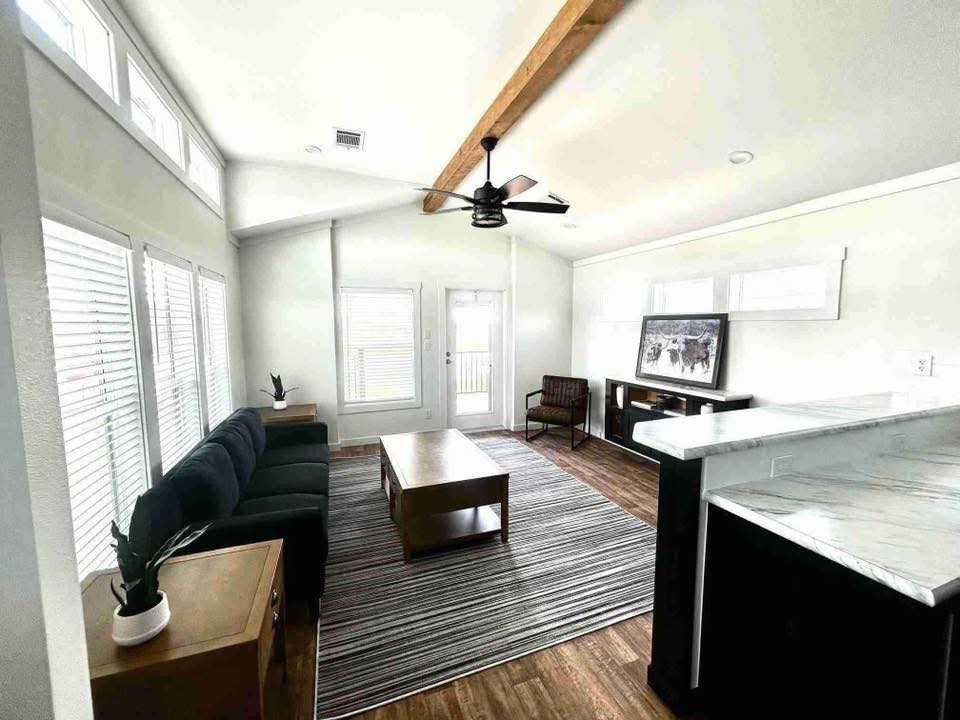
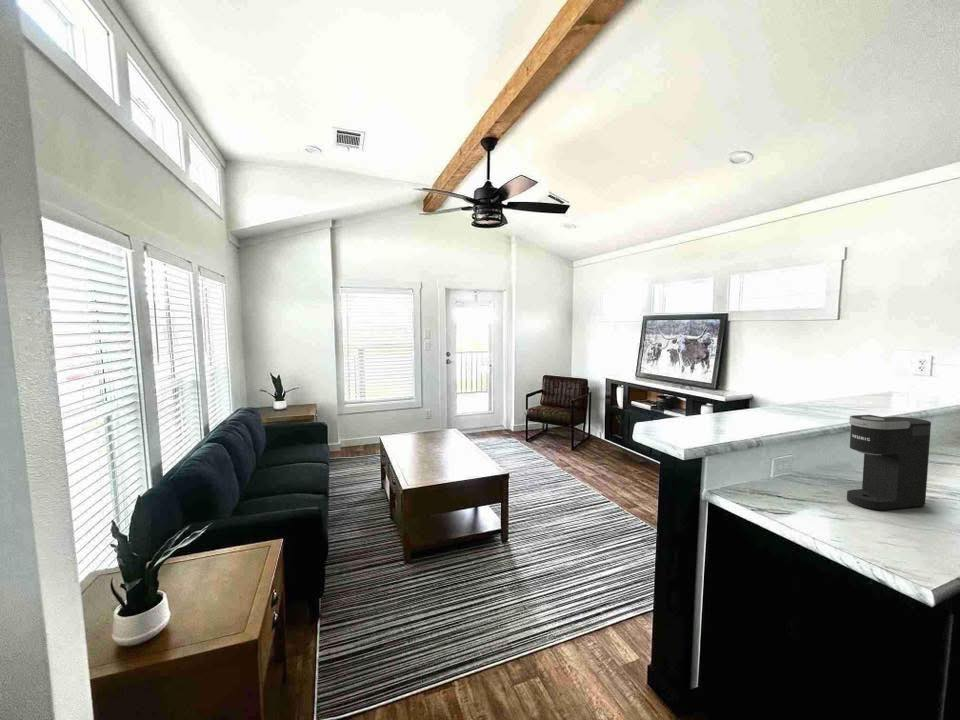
+ coffee maker (887, 460)
